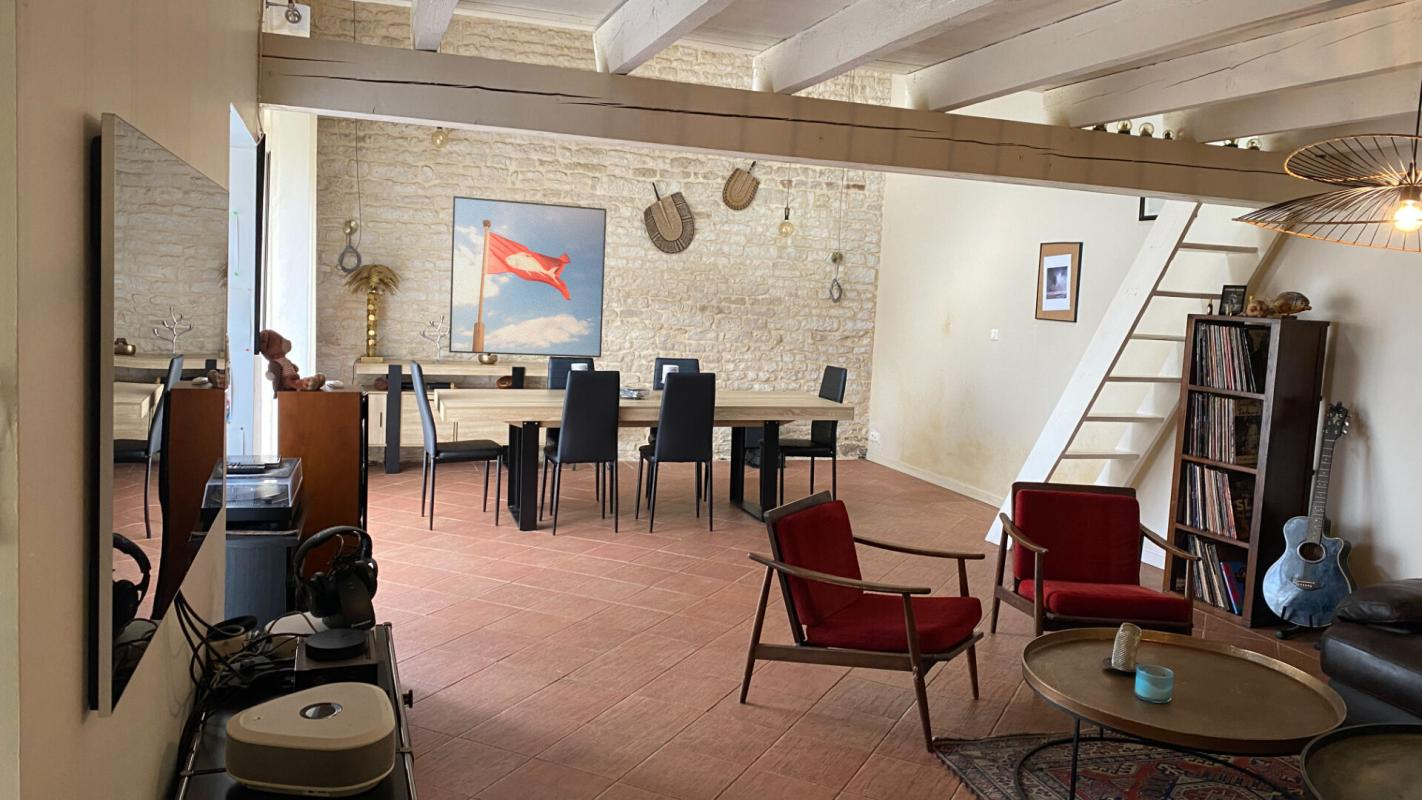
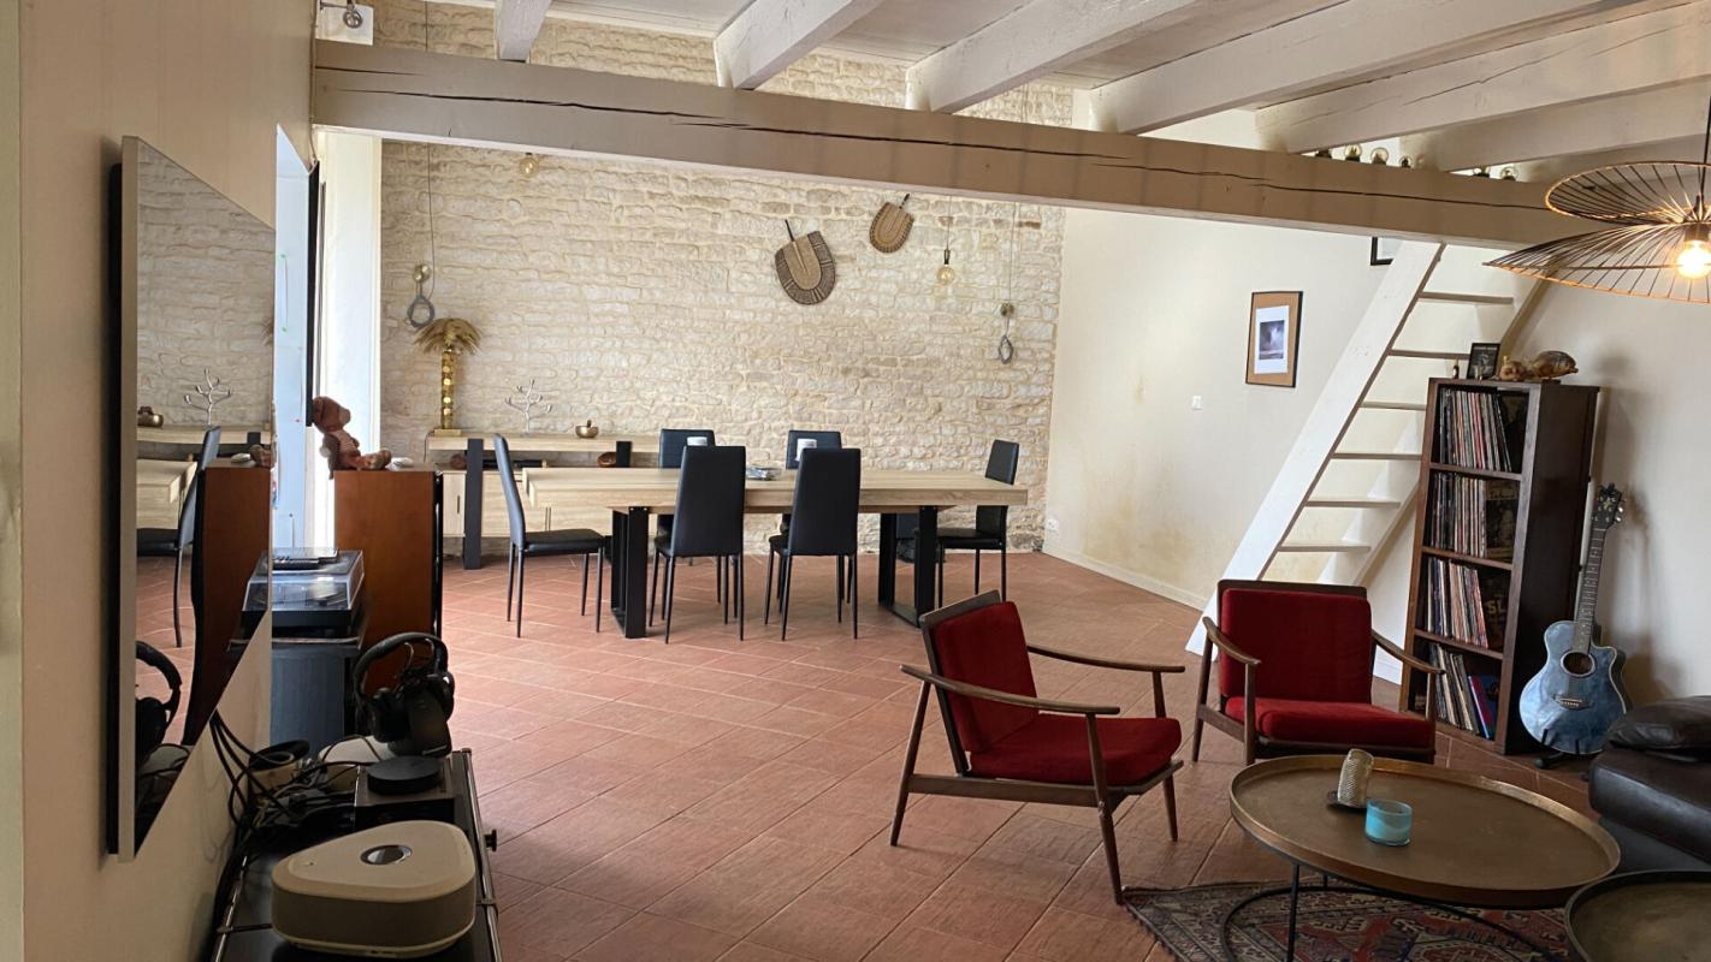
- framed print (529, 279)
